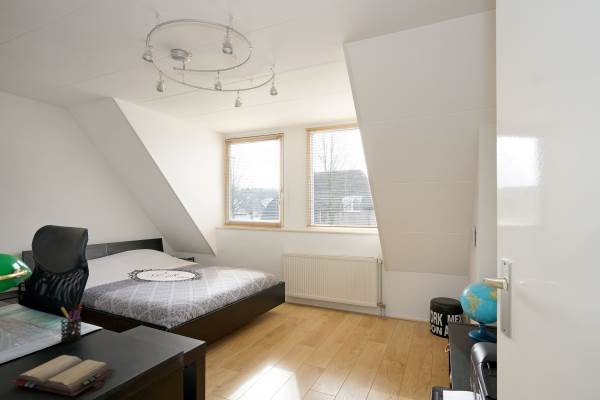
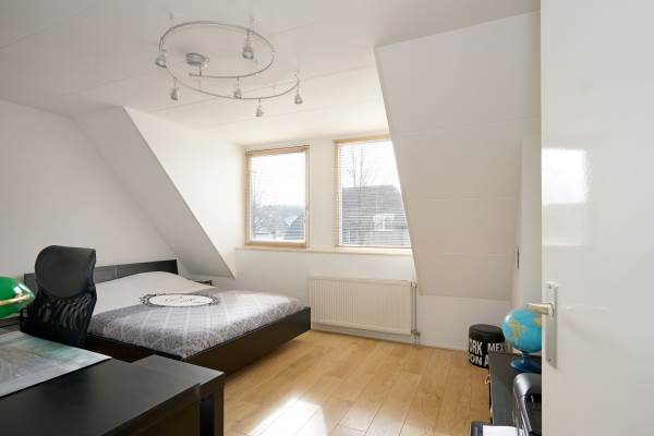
- hardback book (63, 374)
- pen holder (73, 320)
